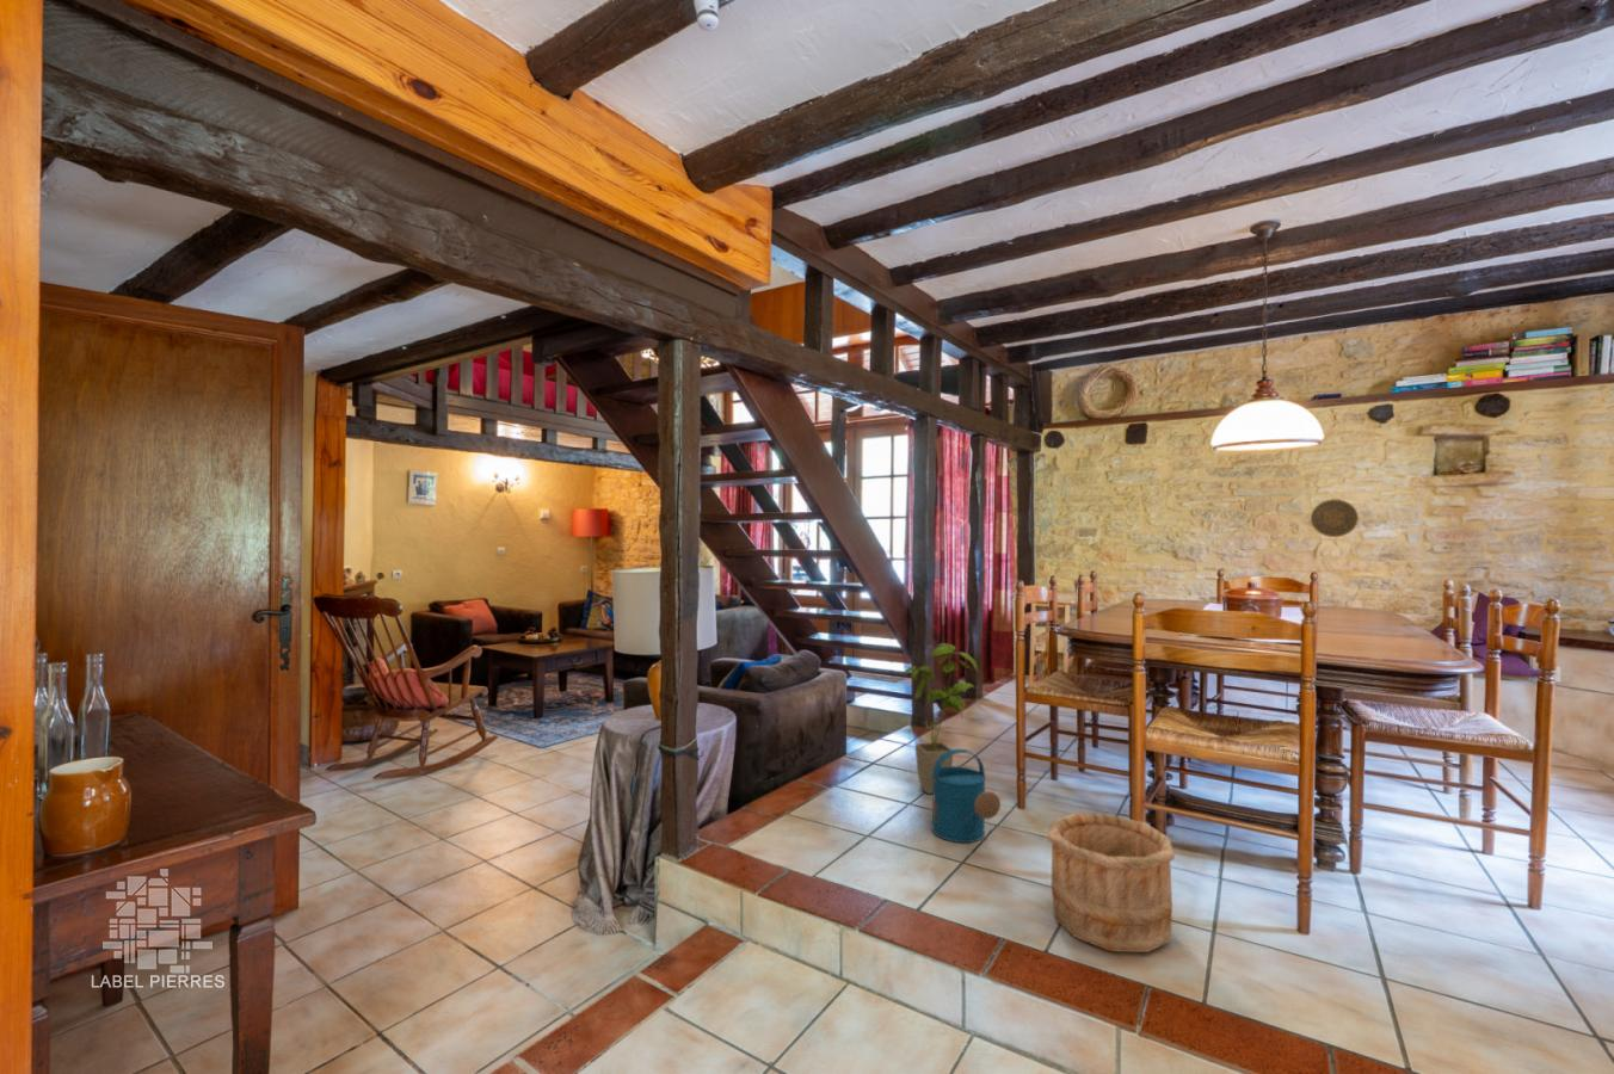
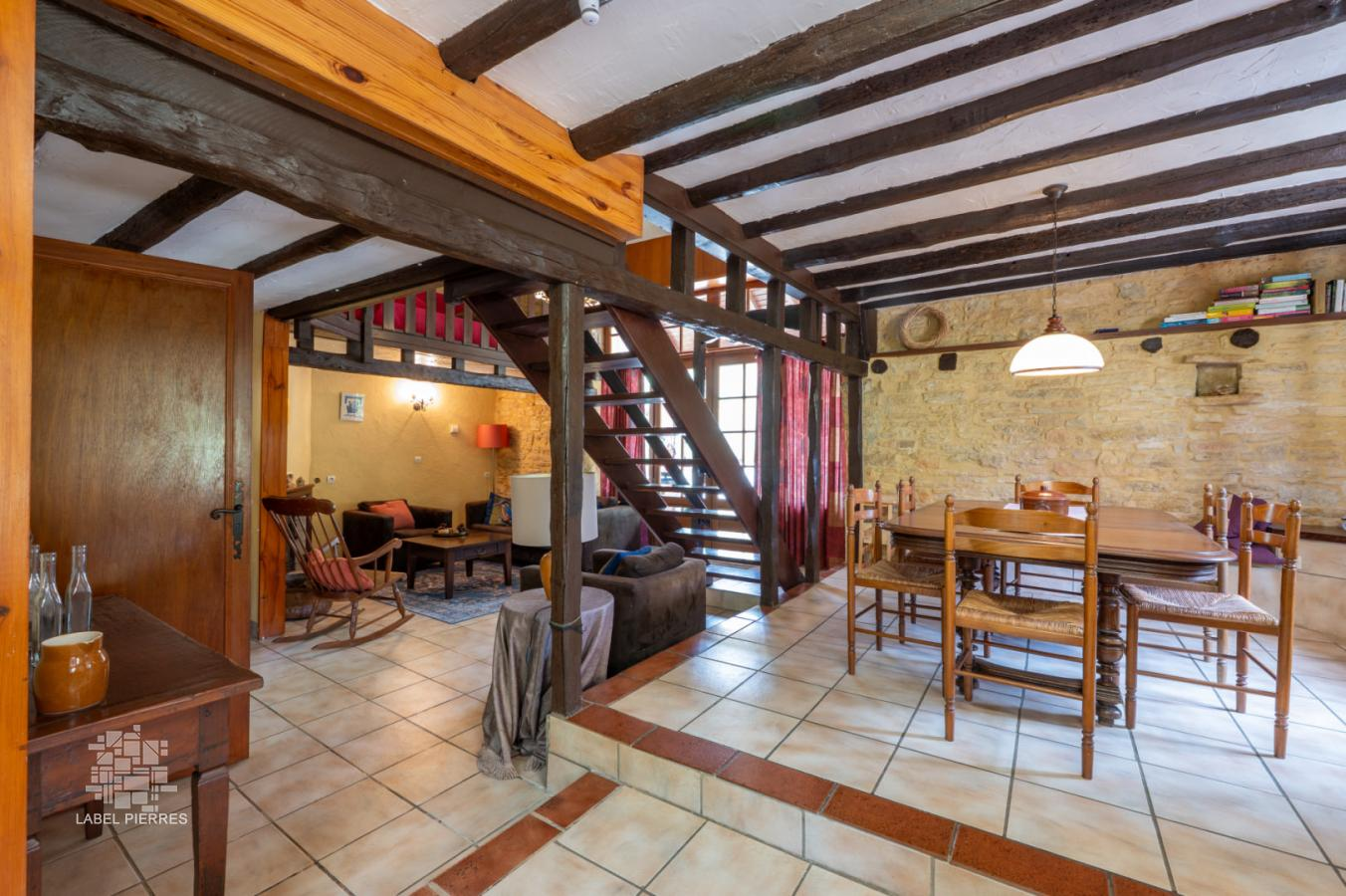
- wooden bucket (1109, 877)
- house plant (941, 716)
- watering can (966, 797)
- decorative plate (1333, 518)
